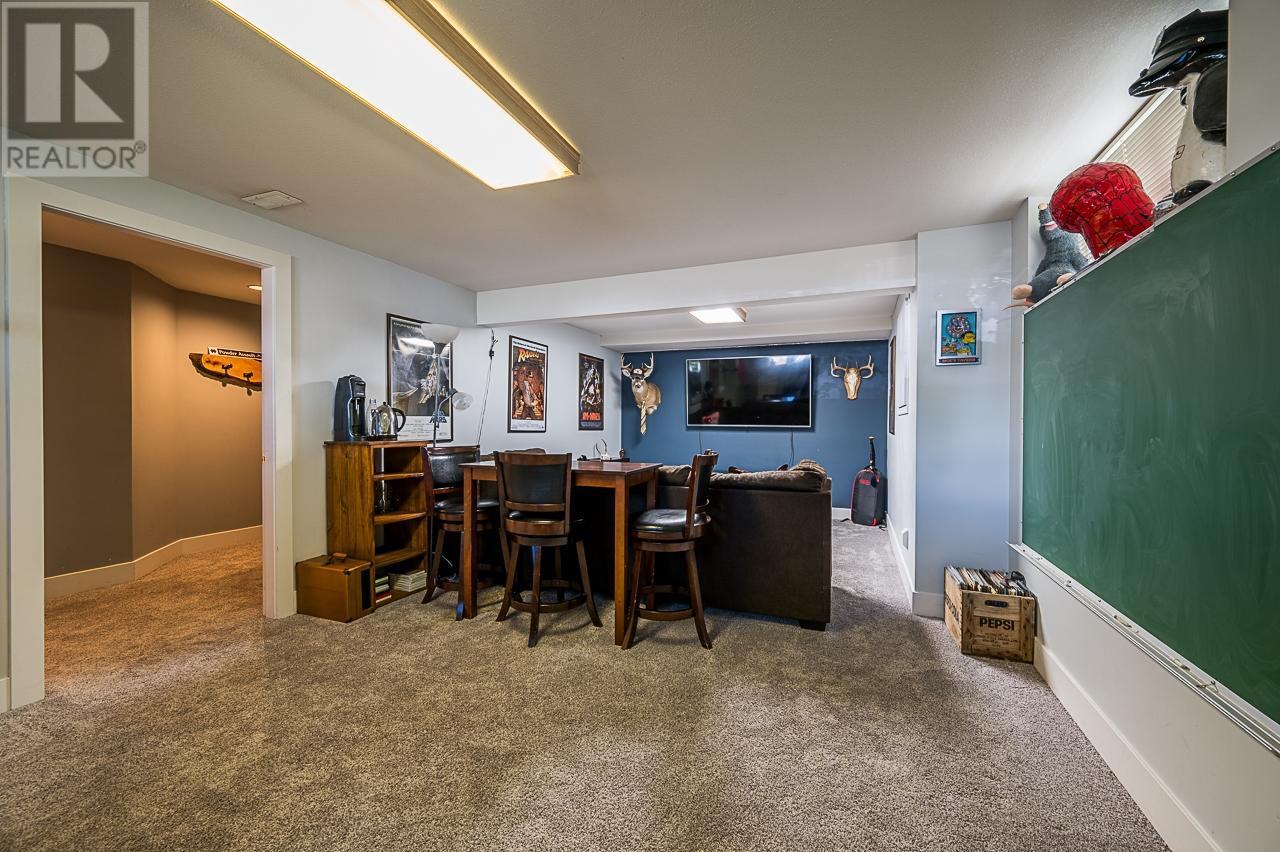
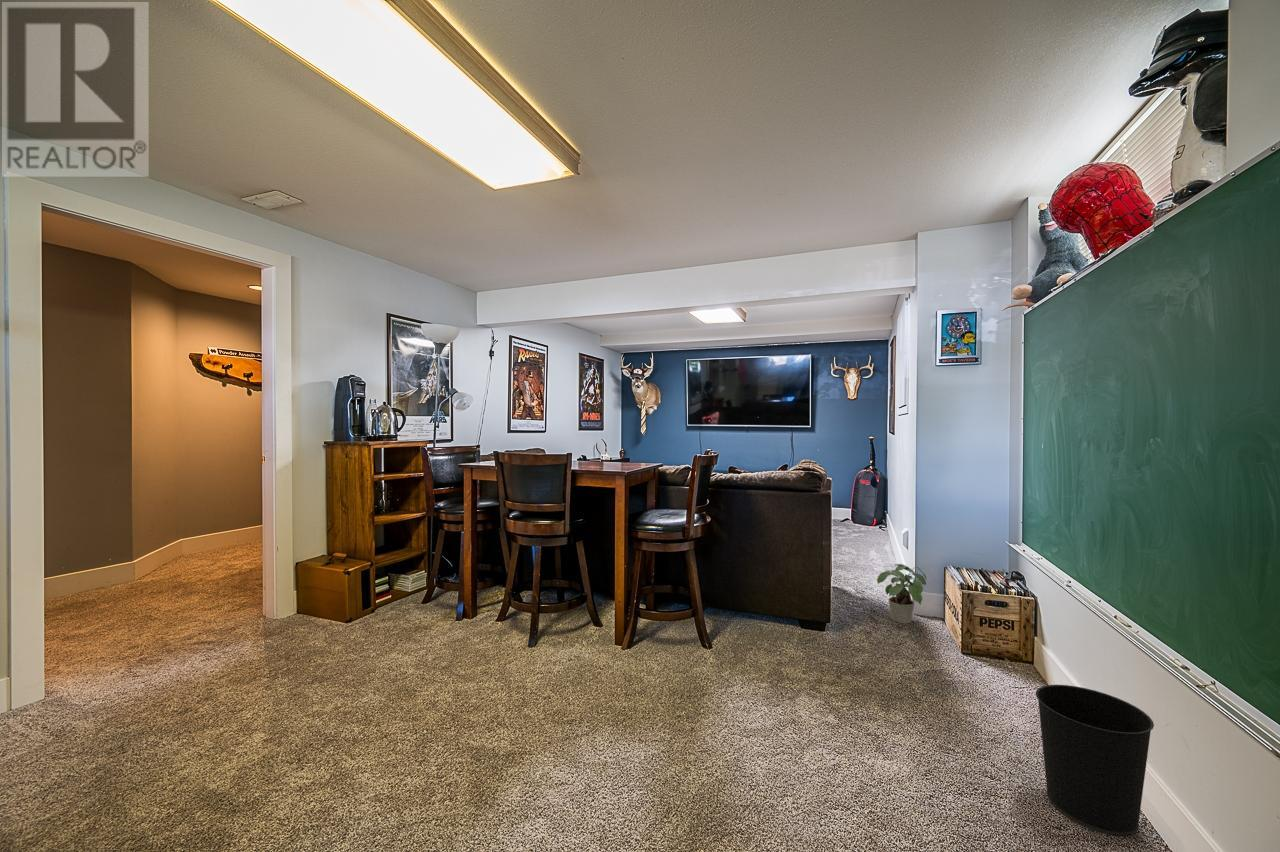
+ potted plant (902, 594)
+ wastebasket (1091, 758)
